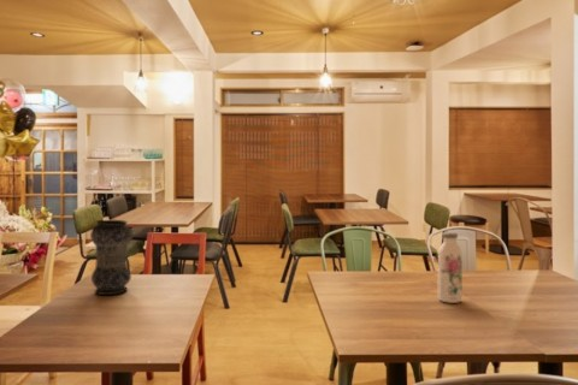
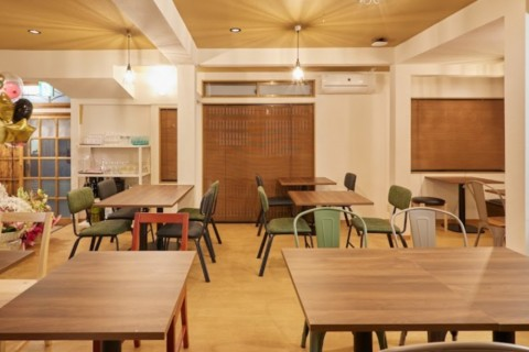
- vase (112, 255)
- water bottle (449, 266)
